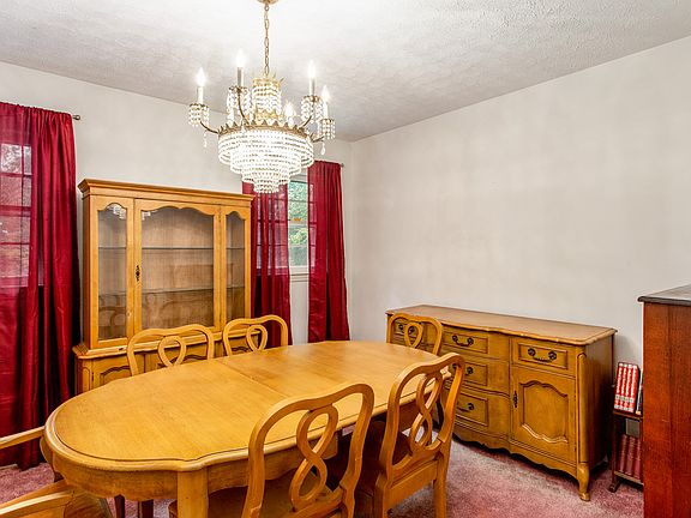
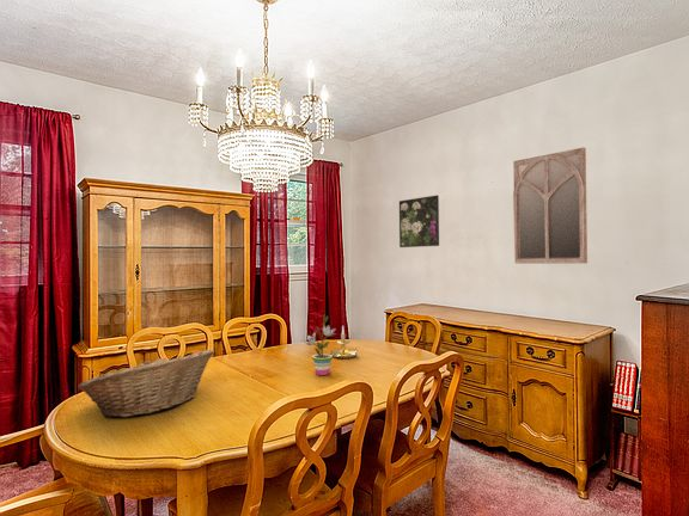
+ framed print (417, 222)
+ fruit basket (152, 377)
+ potted plant (319, 343)
+ home mirror (547, 208)
+ candle holder (344, 340)
